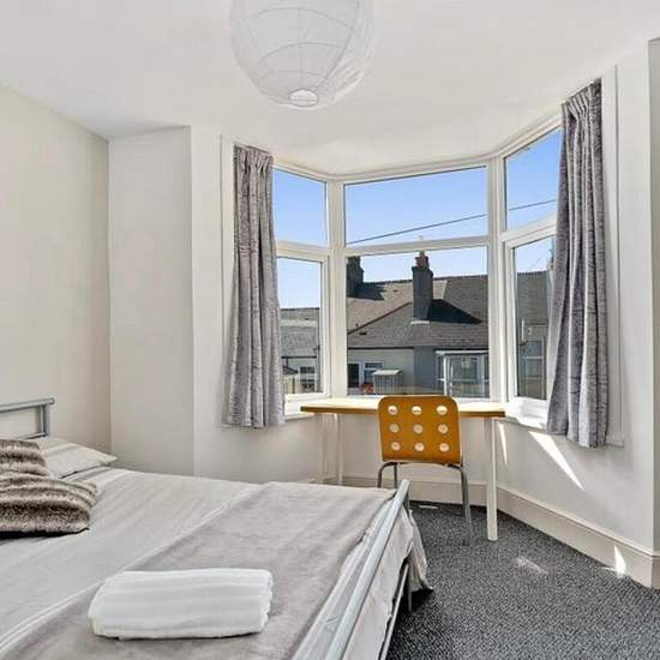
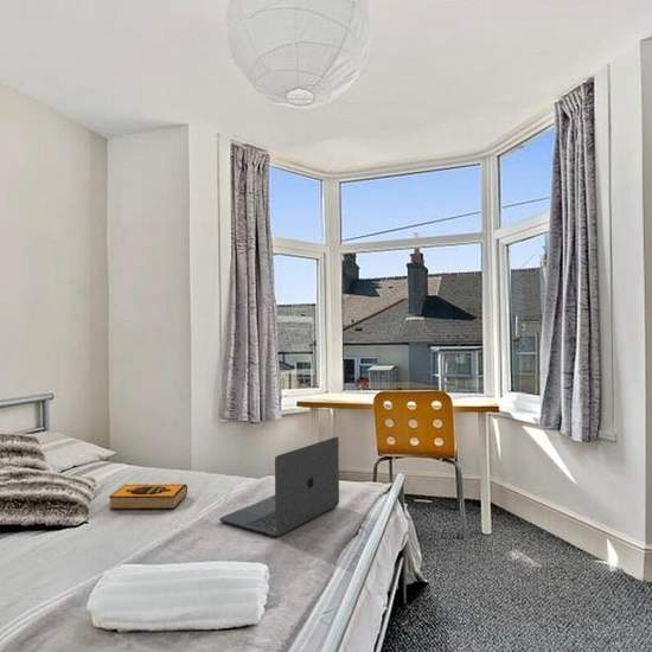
+ hardback book (149, 496)
+ laptop (281, 477)
